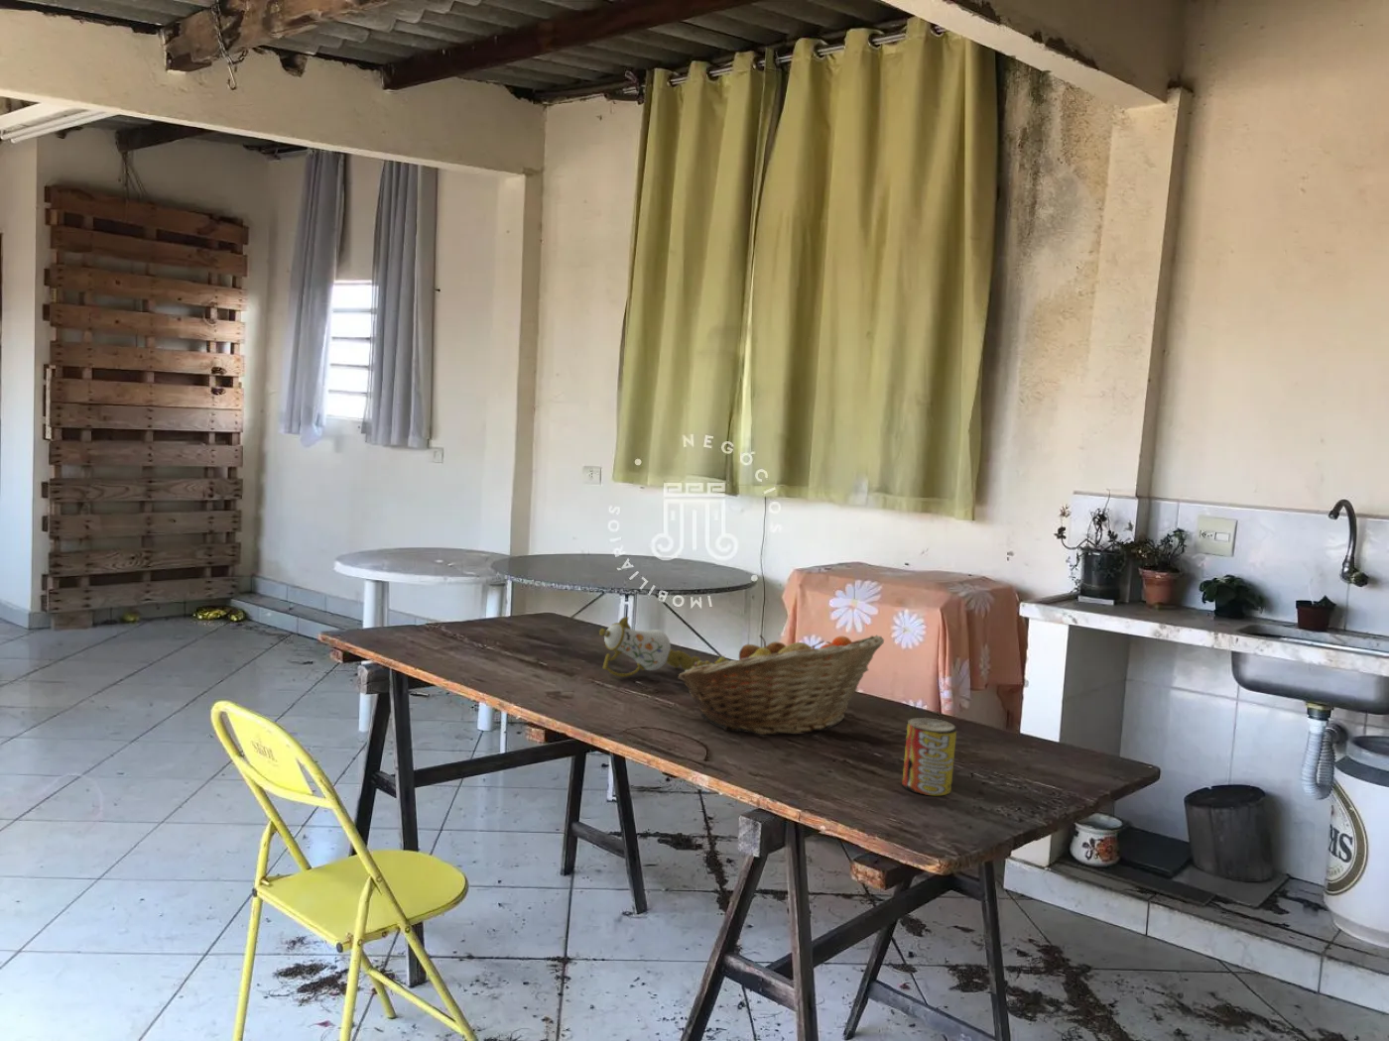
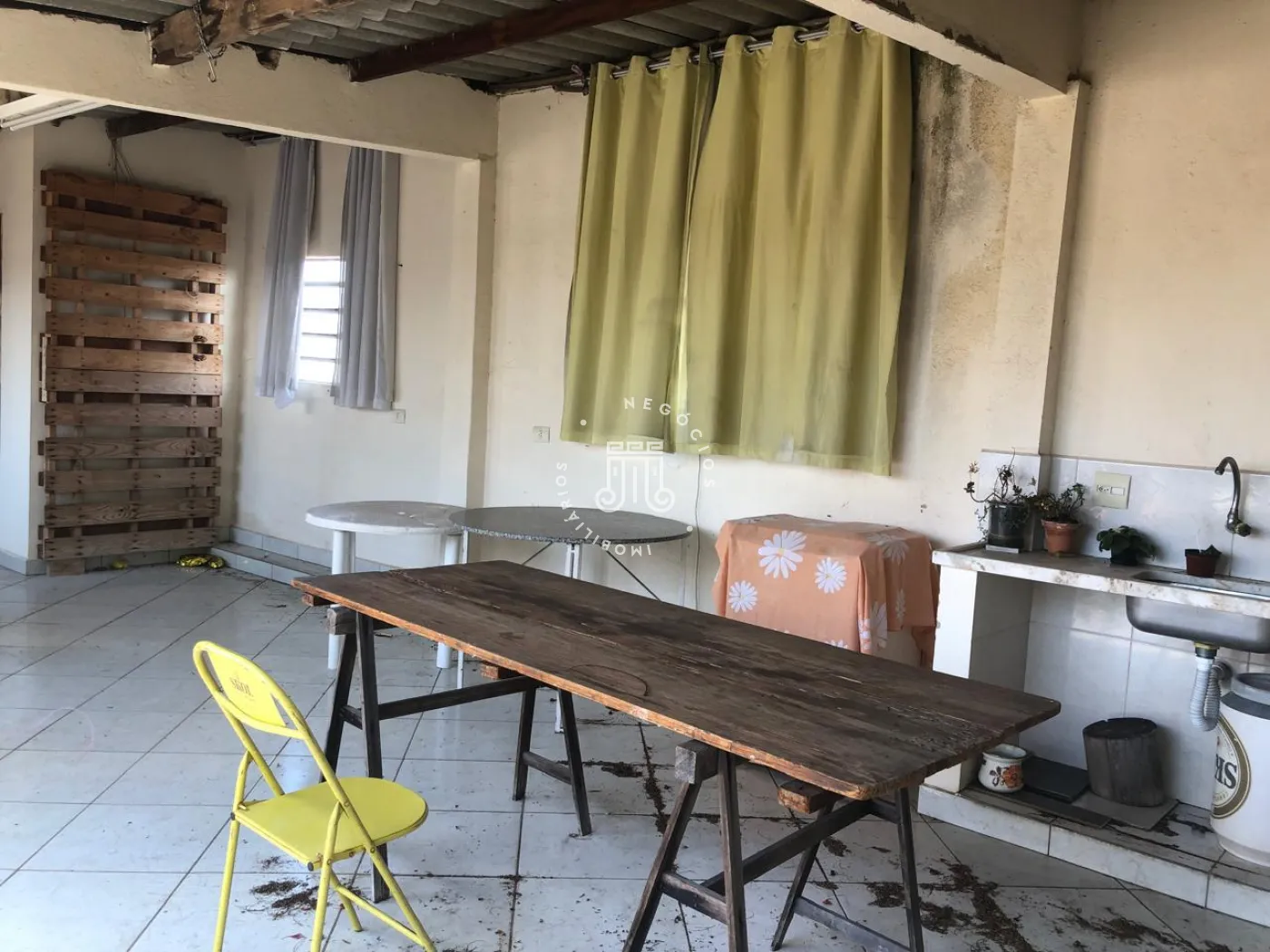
- fruit basket (783, 675)
- beverage can (929, 756)
- teapot (646, 644)
